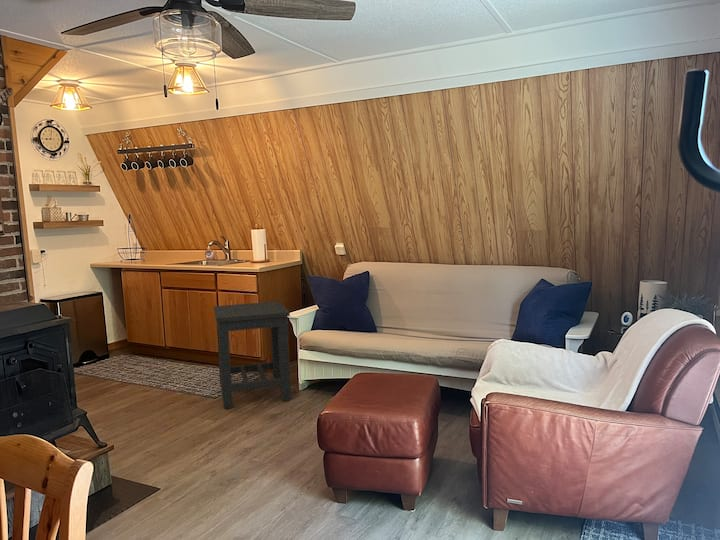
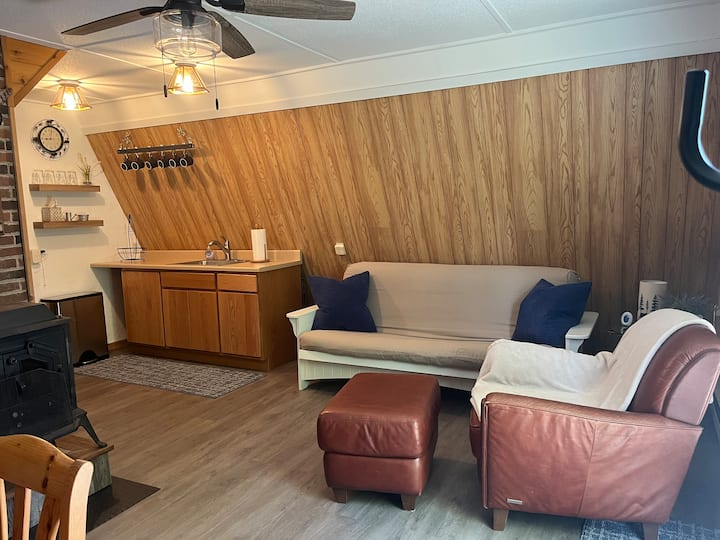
- side table (252, 364)
